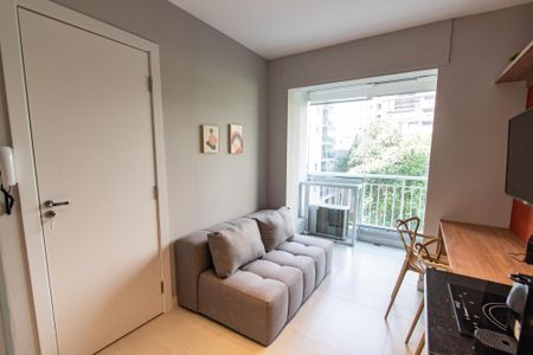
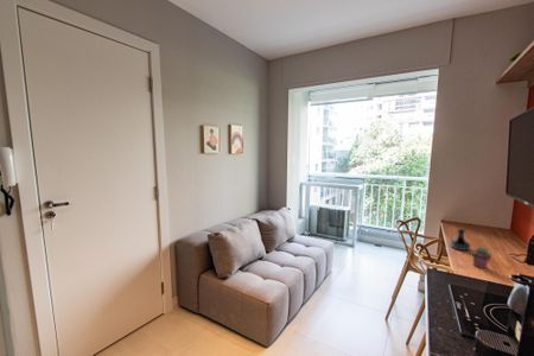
+ potted succulent (481, 256)
+ tequila bottle (460, 239)
